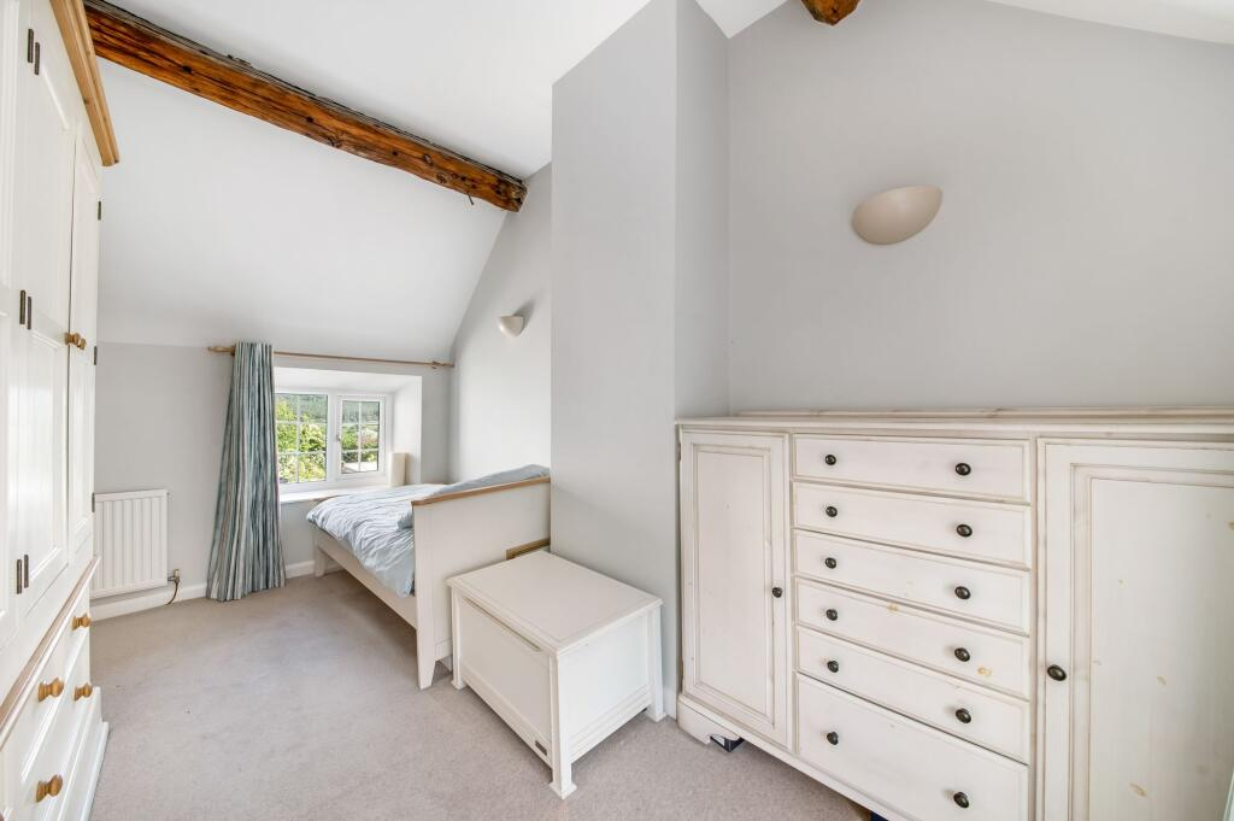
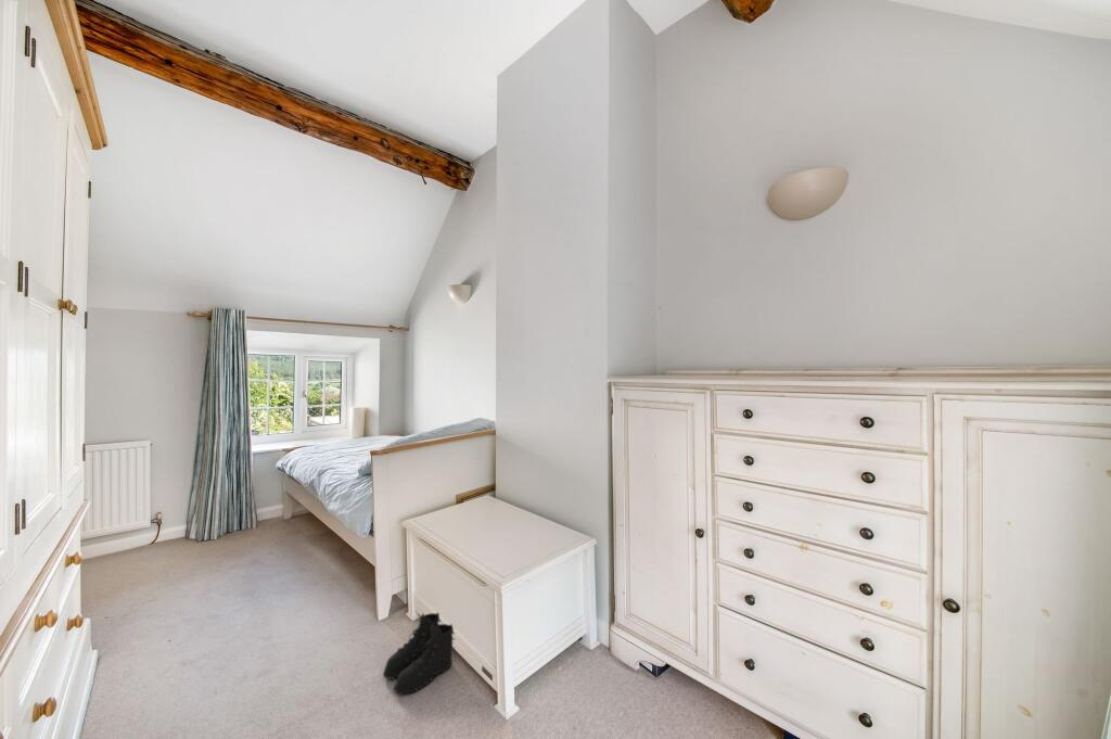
+ boots (419, 647)
